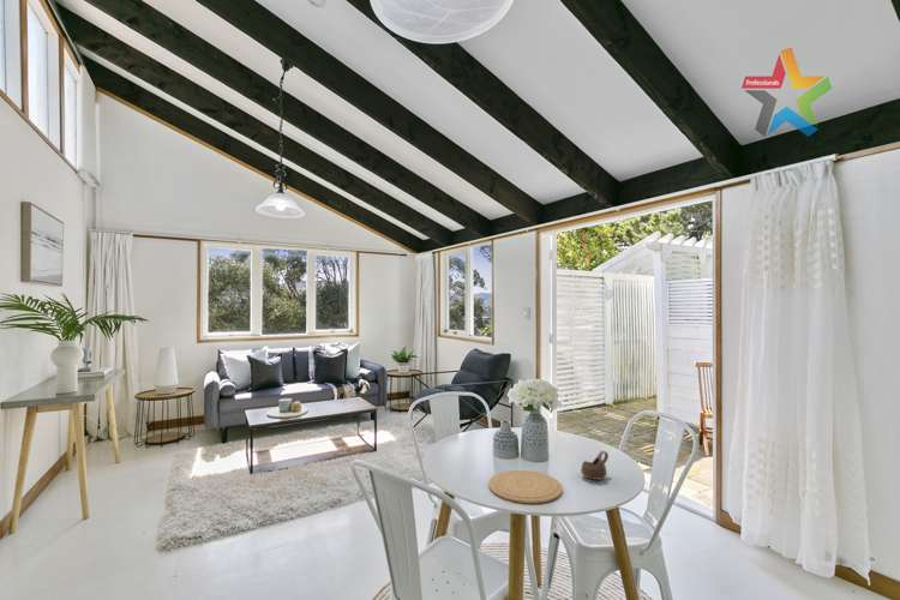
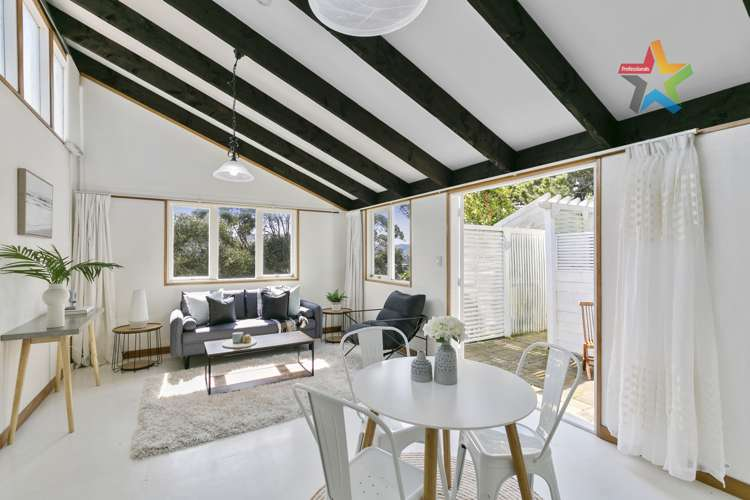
- plate (524, 484)
- cup (596, 466)
